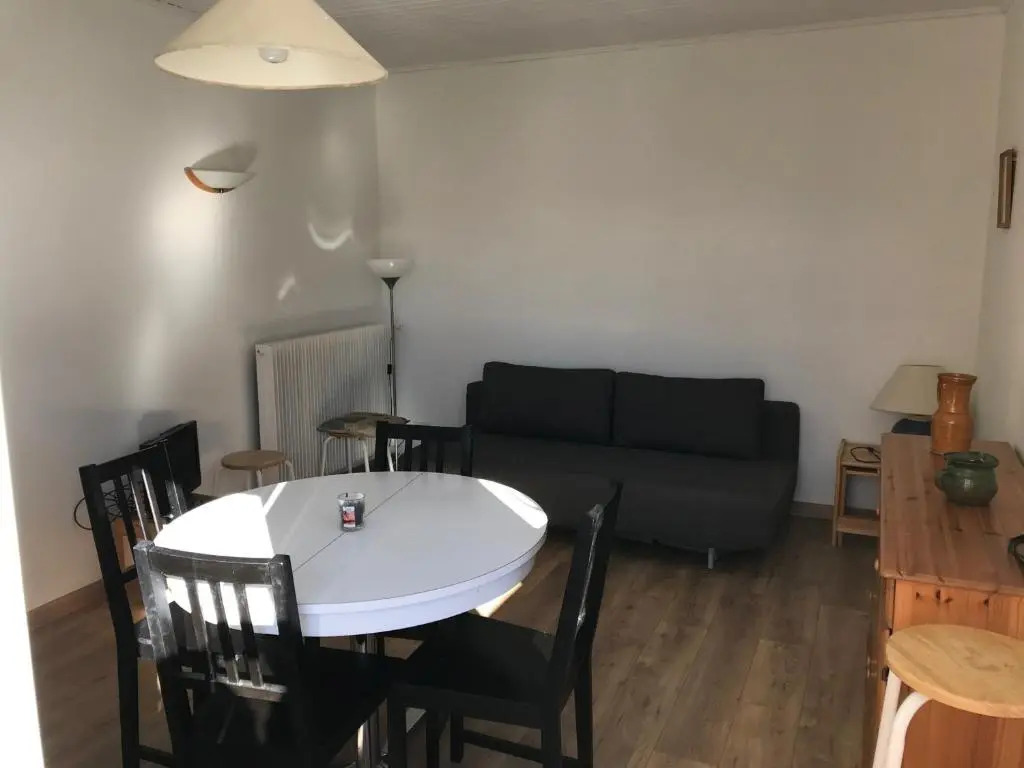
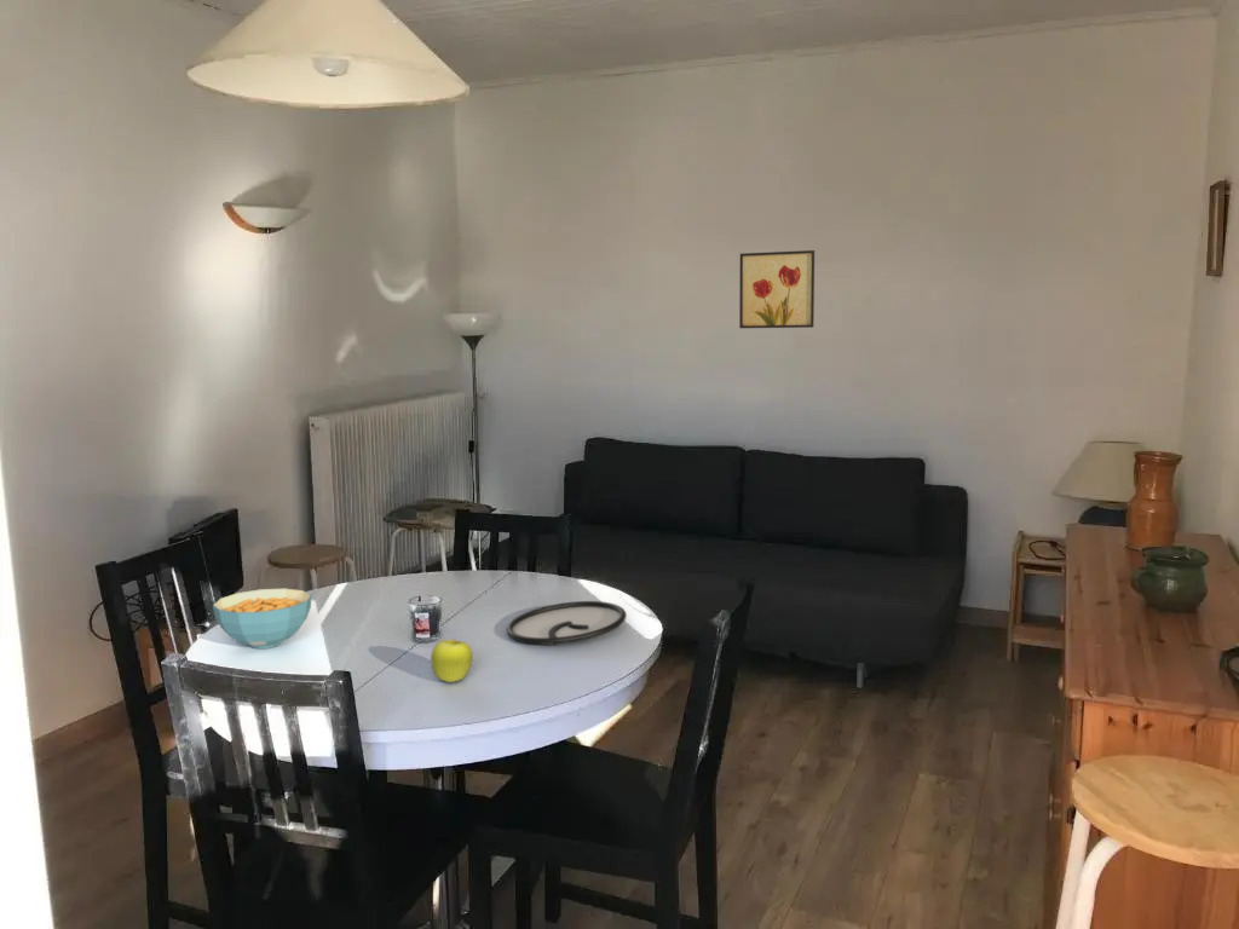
+ plate (566, 621)
+ cereal bowl (264, 622)
+ wall art (777, 289)
+ fruit (451, 659)
